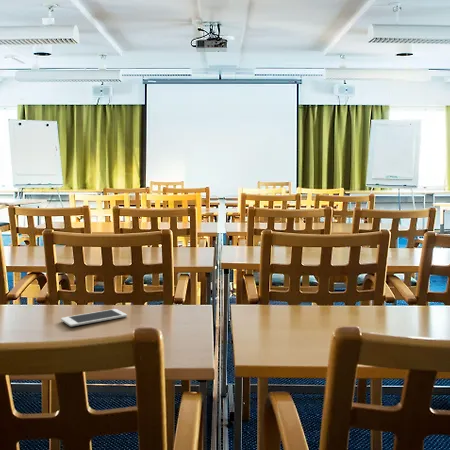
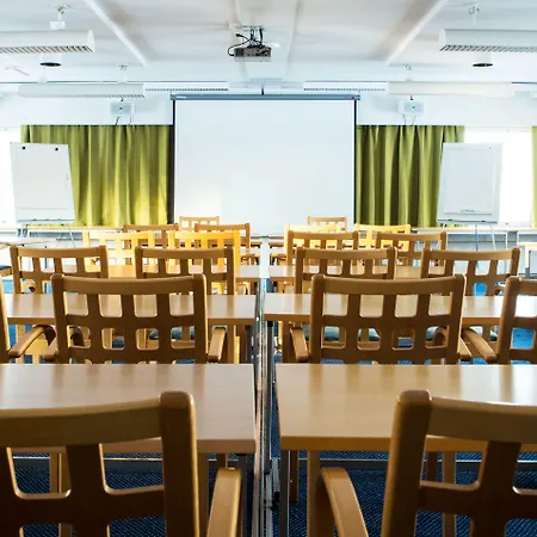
- cell phone (94, 317)
